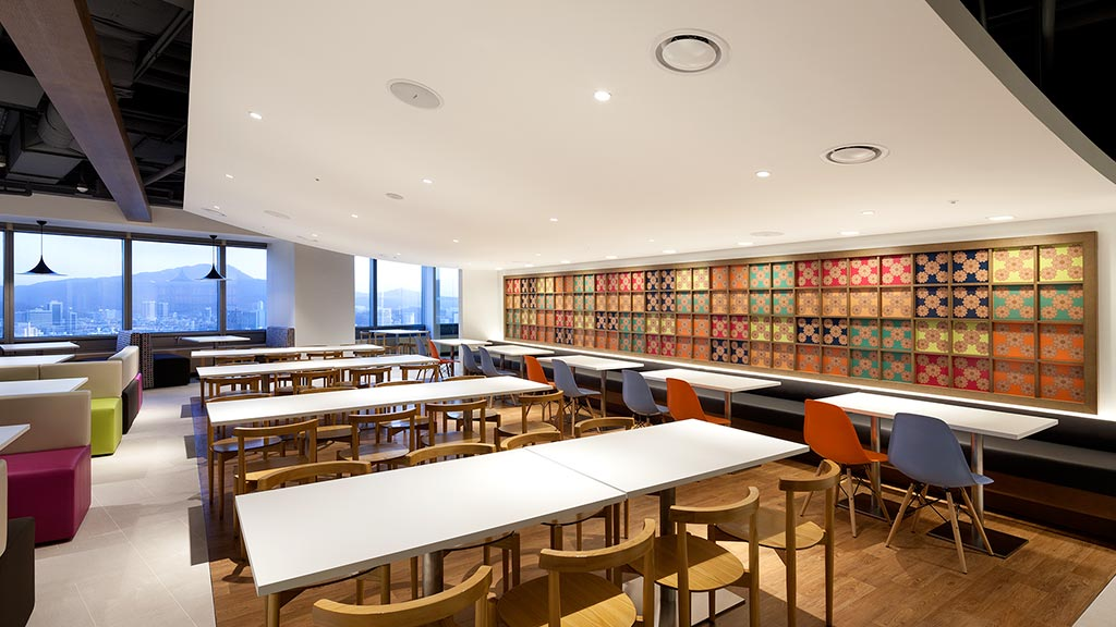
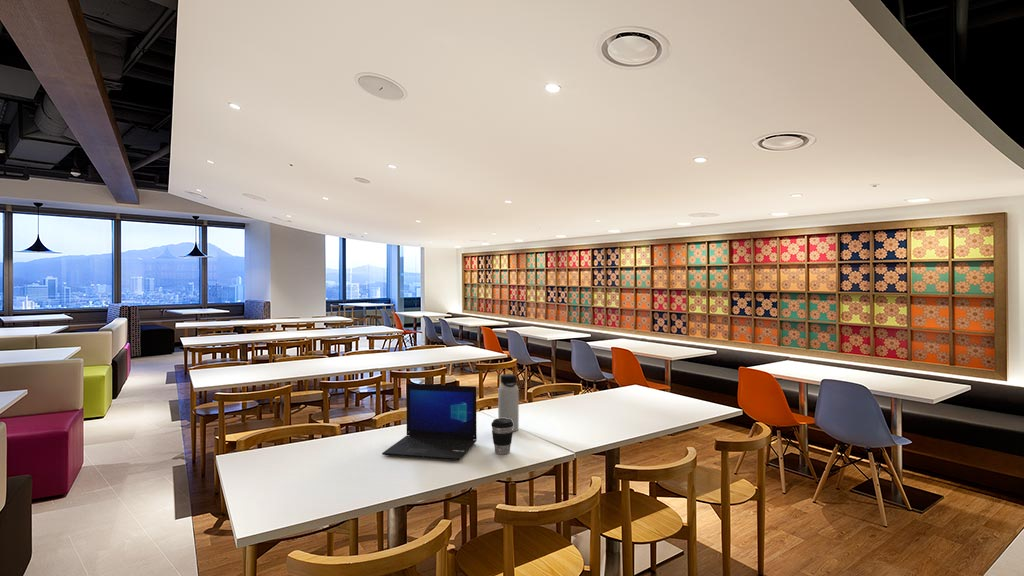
+ coffee cup (502, 436)
+ laptop (431, 419)
+ water bottle (508, 402)
